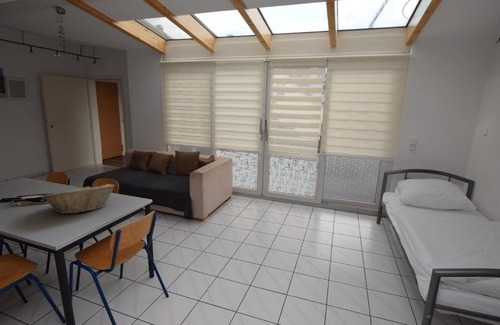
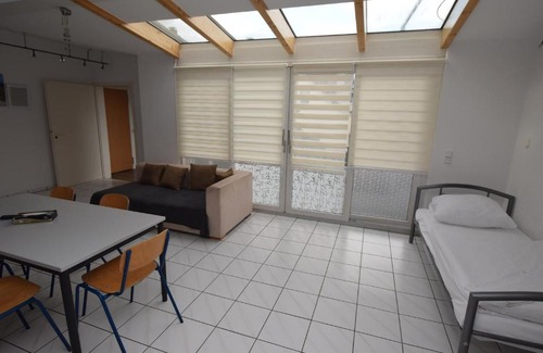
- fruit basket (81, 196)
